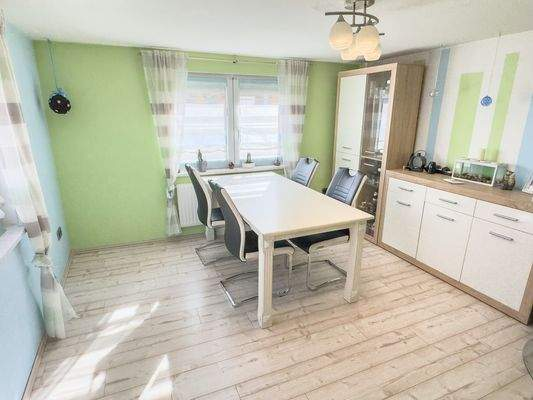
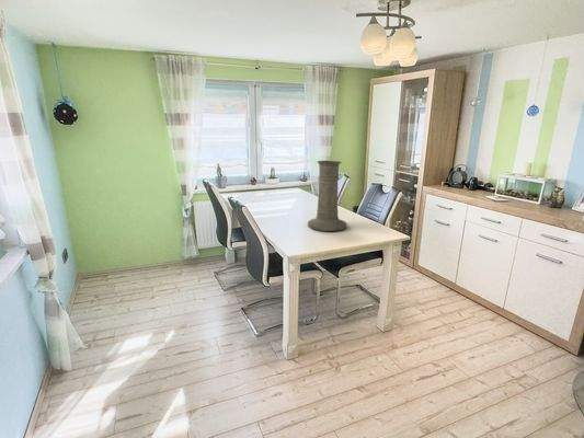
+ vase (328, 194)
